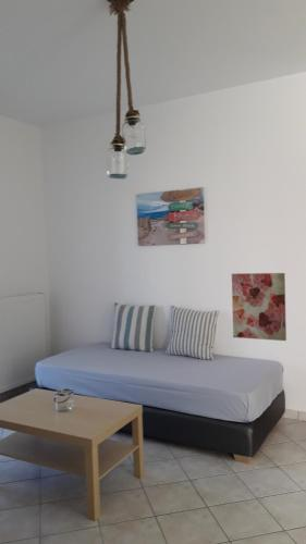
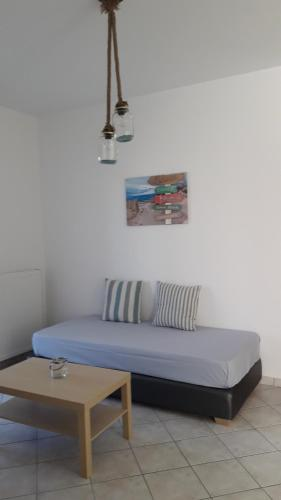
- wall art (258, 306)
